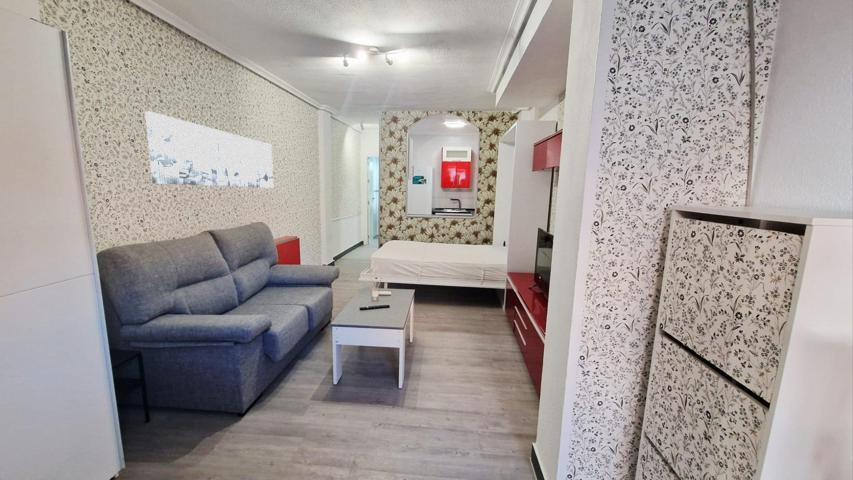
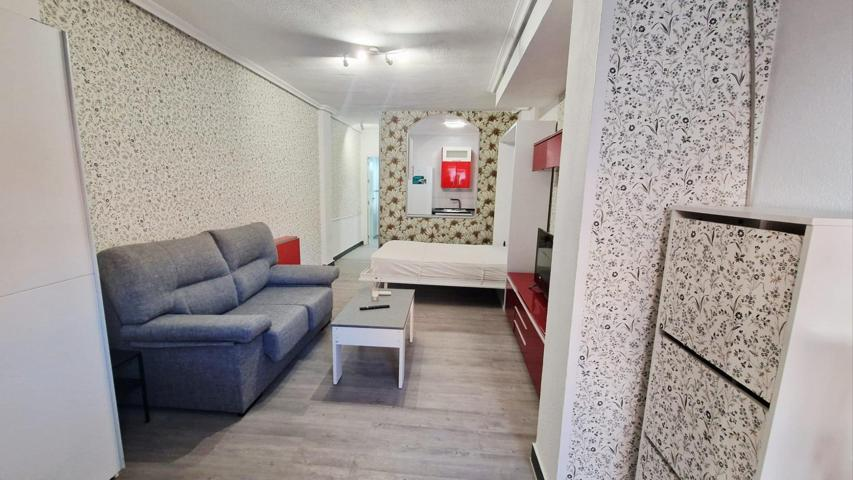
- wall art (225, 159)
